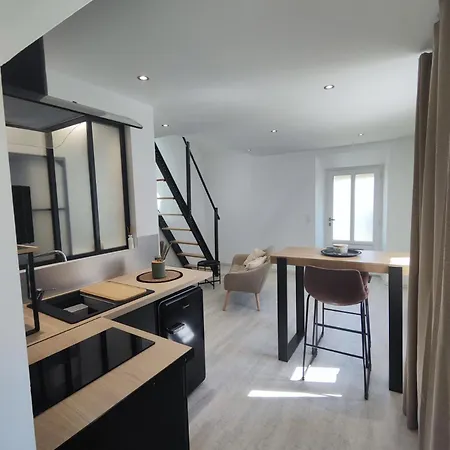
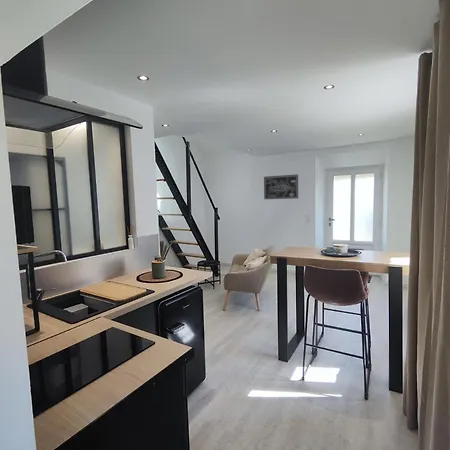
+ wall art (280, 187)
